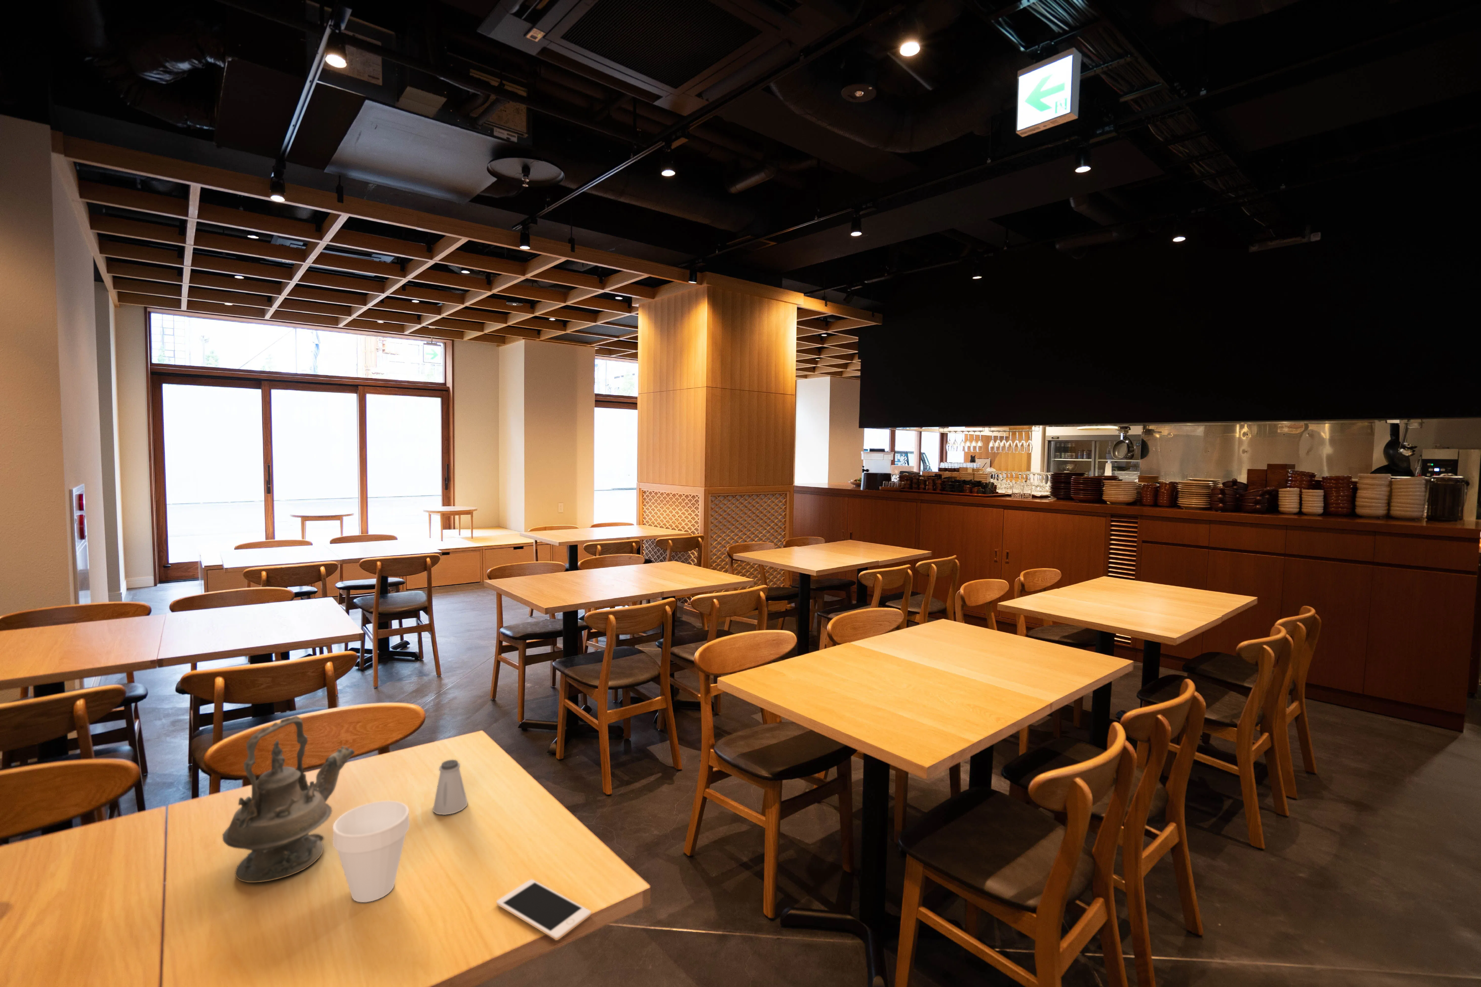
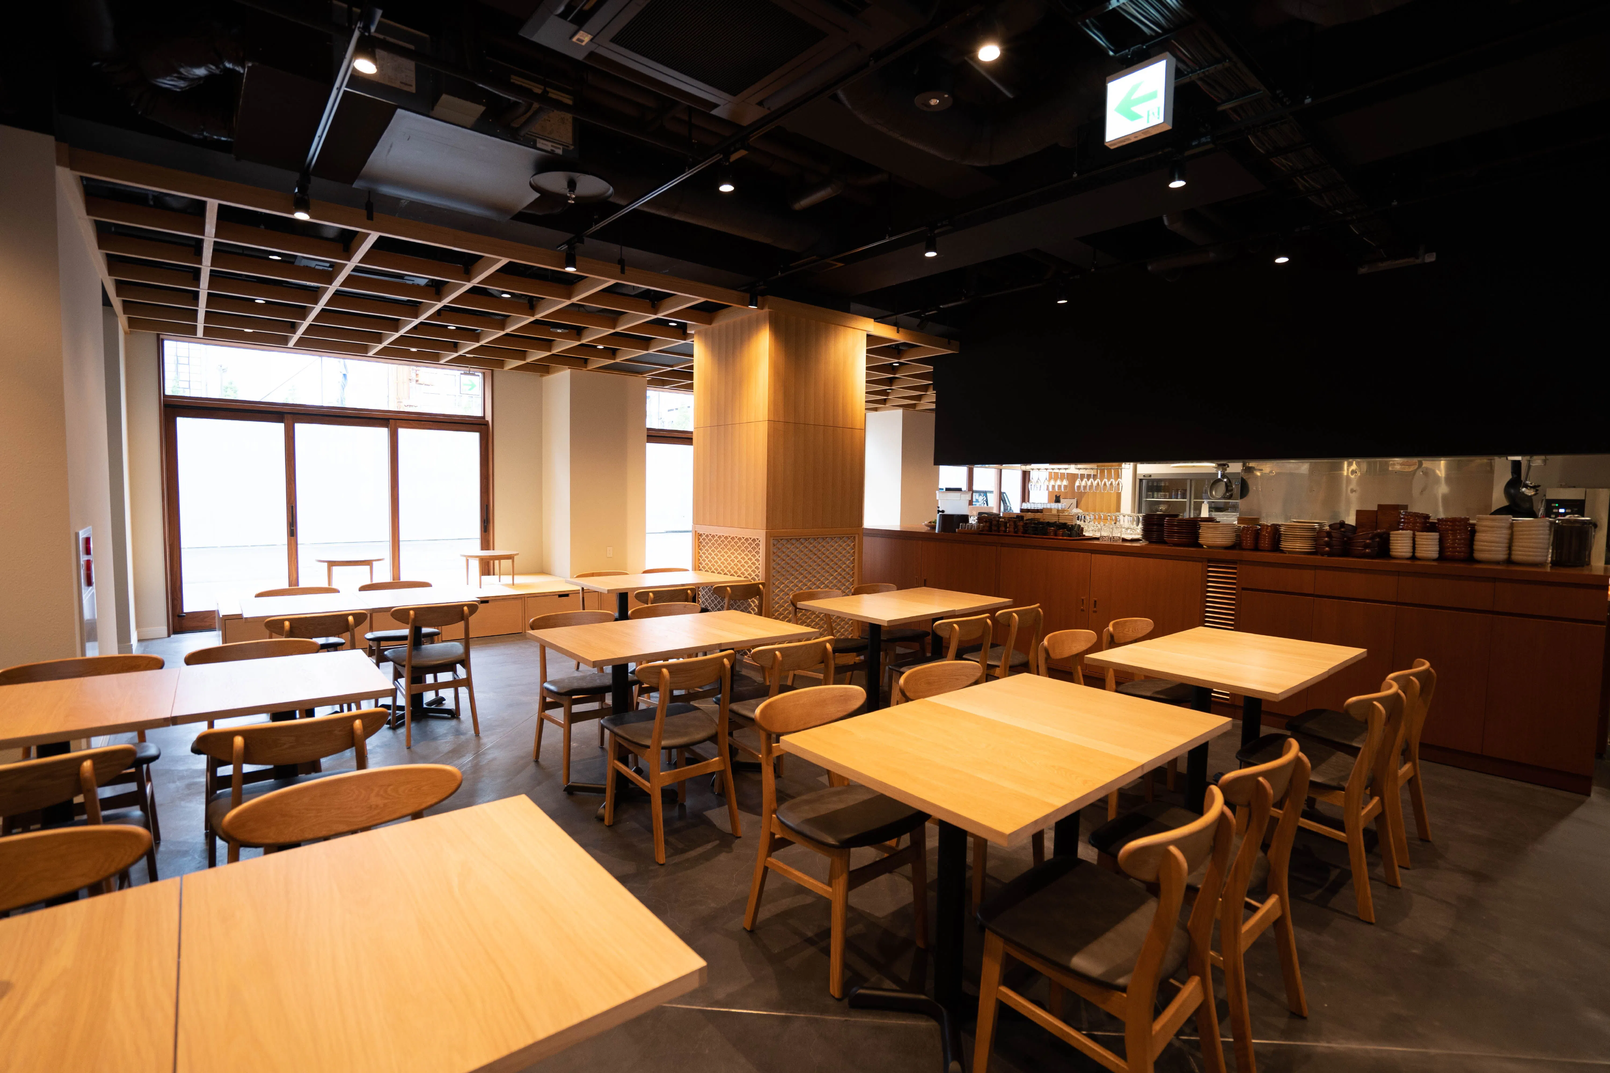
- saltshaker (450, 784)
- cup (372, 854)
- teapot (301, 780)
- cell phone (543, 908)
